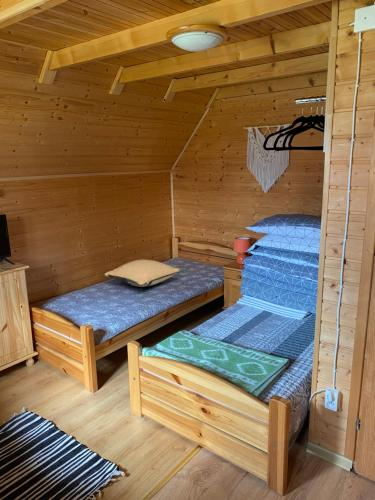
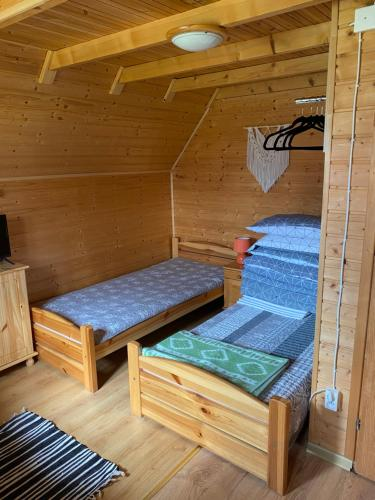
- pillow (142, 272)
